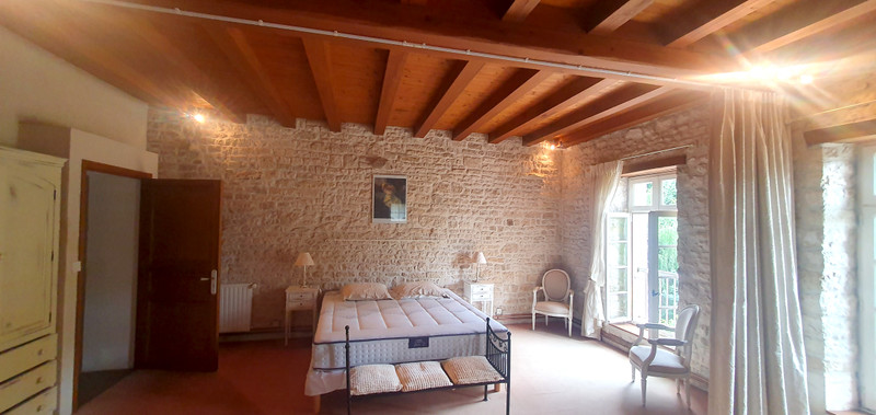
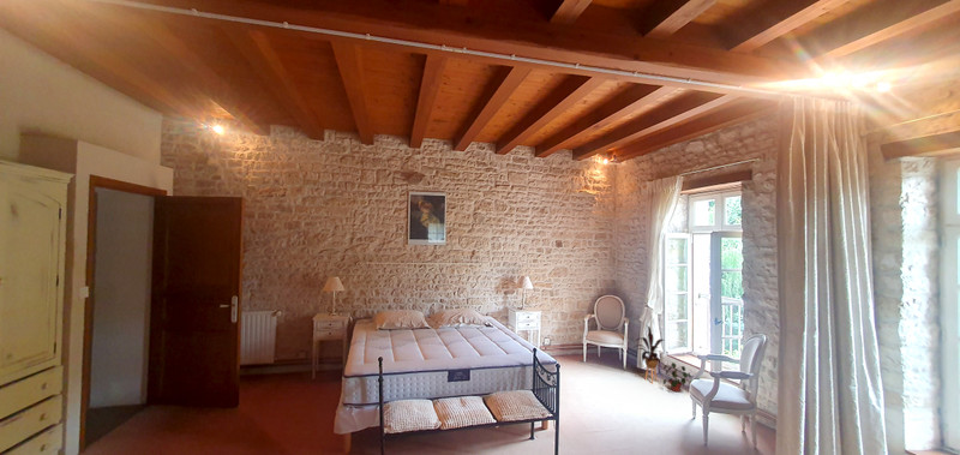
+ potted plant (676, 376)
+ house plant (647, 352)
